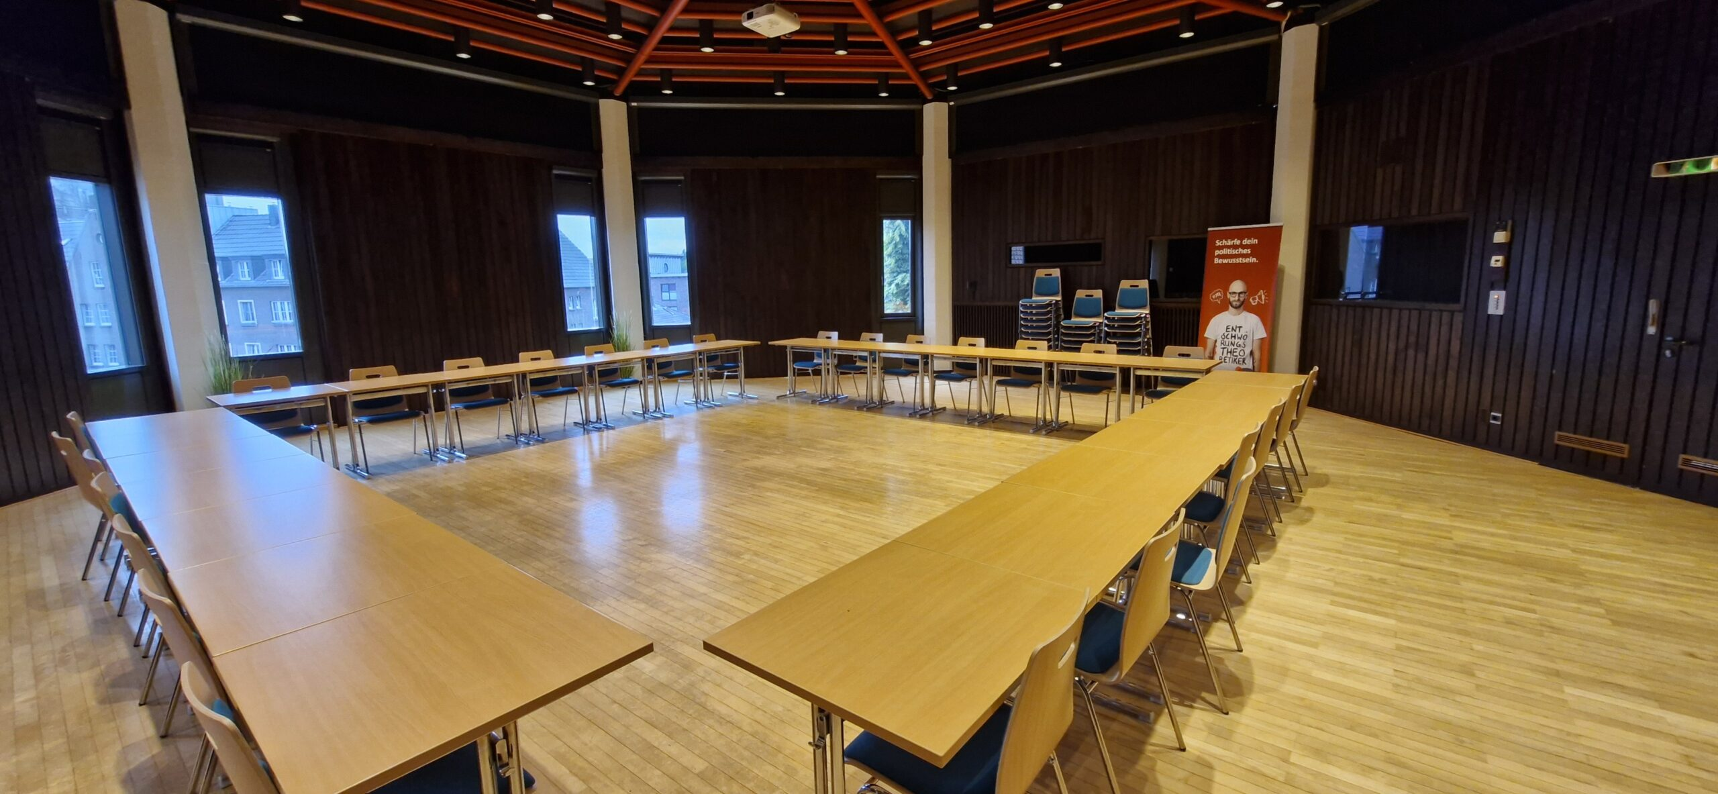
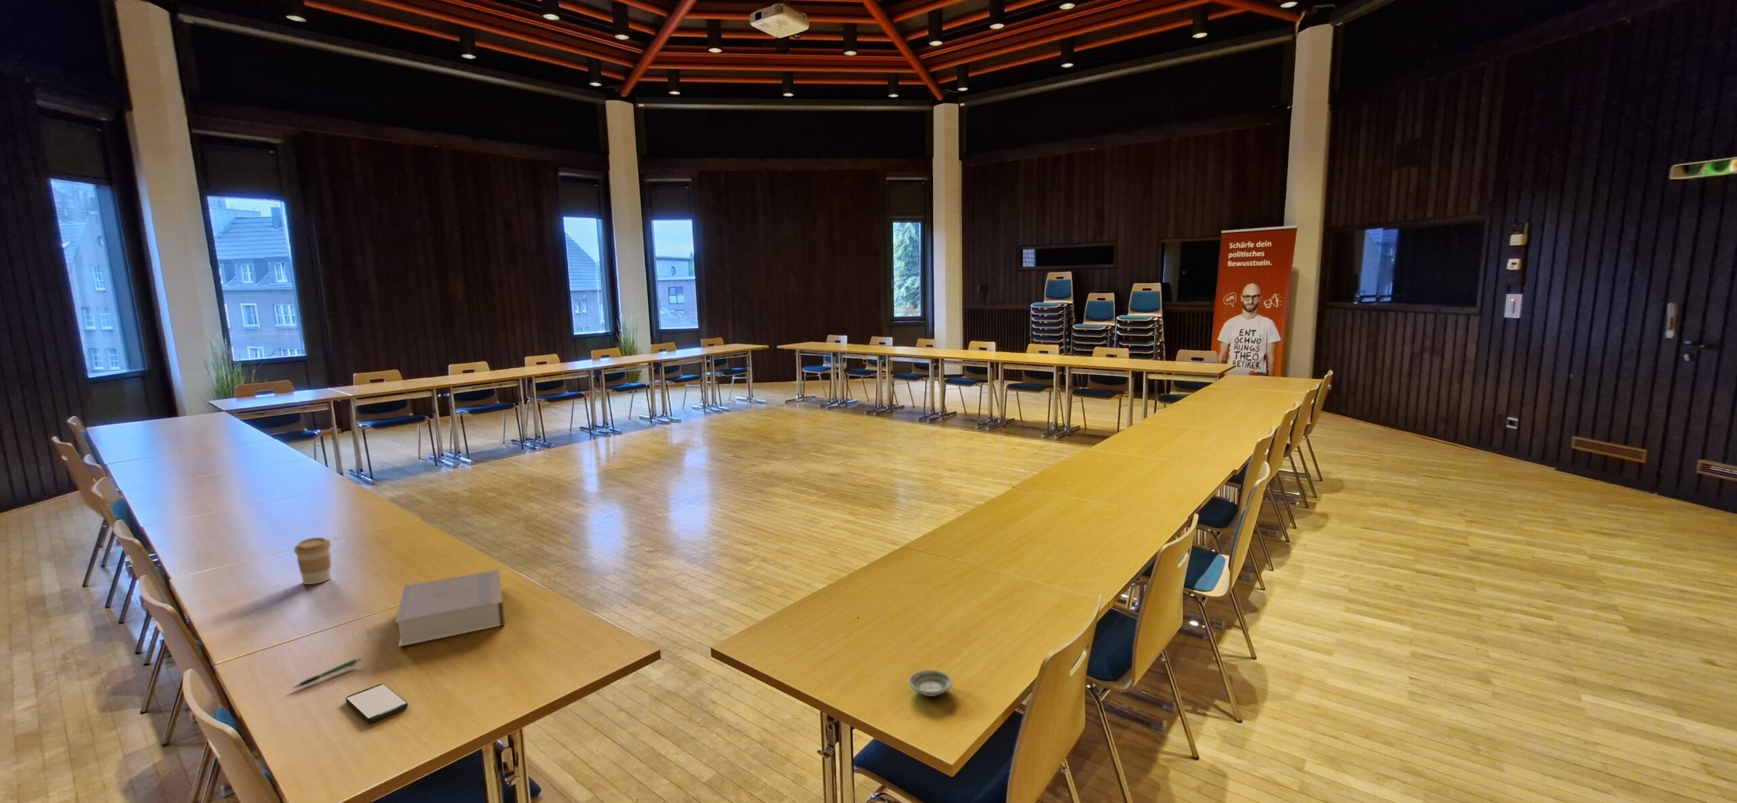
+ book (453, 604)
+ smartphone (376, 702)
+ coffee cup (315, 560)
+ saucer (931, 684)
+ pen (328, 672)
